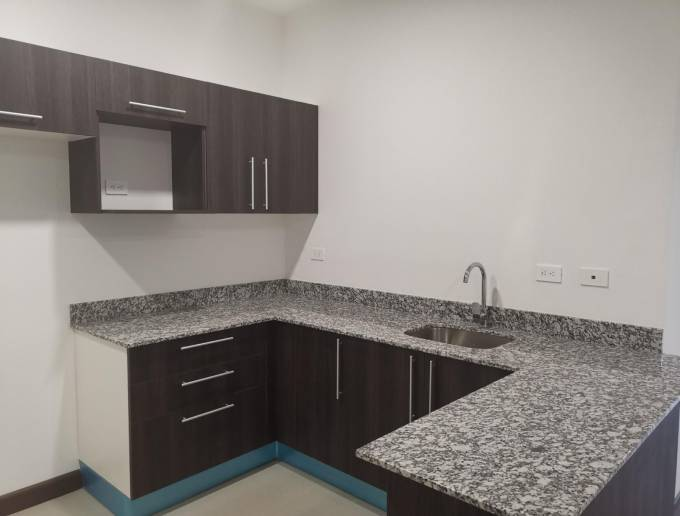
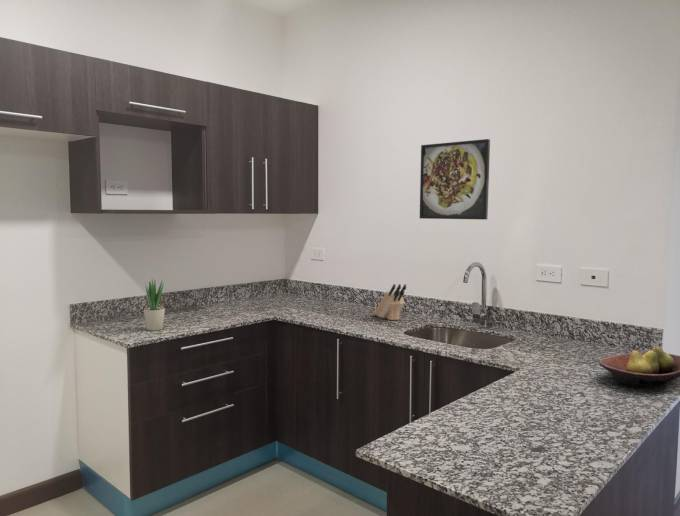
+ potted plant (155, 300)
+ fruit bowl (647, 363)
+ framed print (453, 180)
+ knife block (390, 299)
